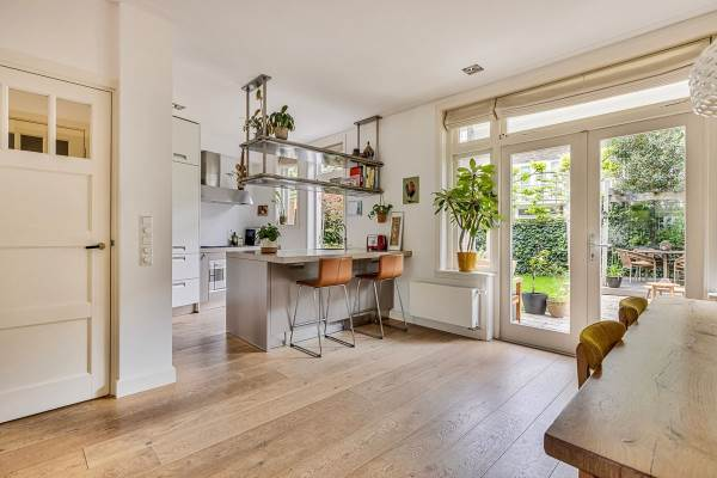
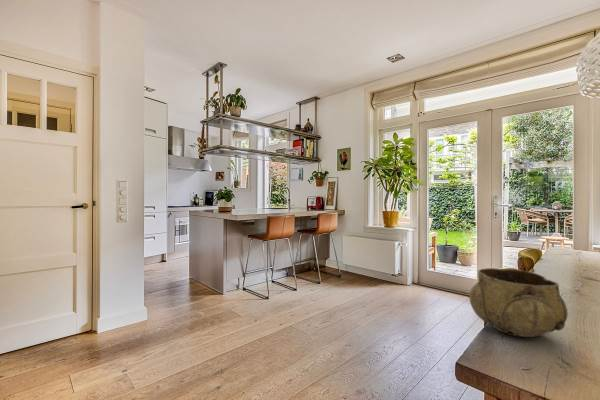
+ decorative bowl (514, 302)
